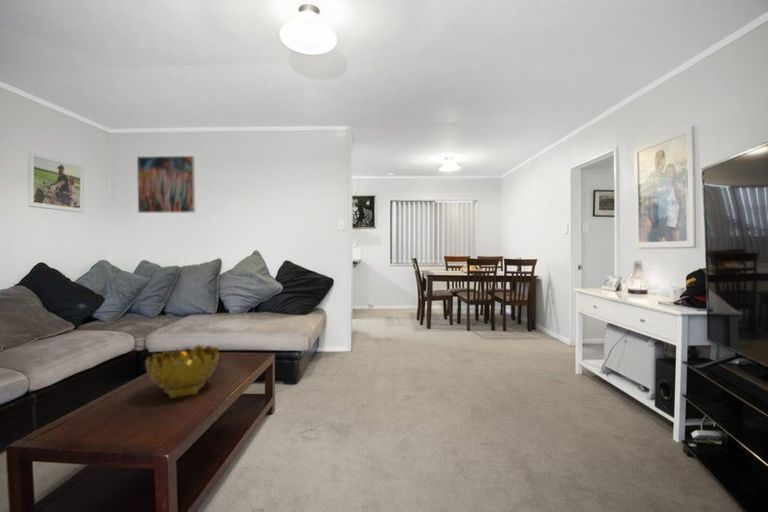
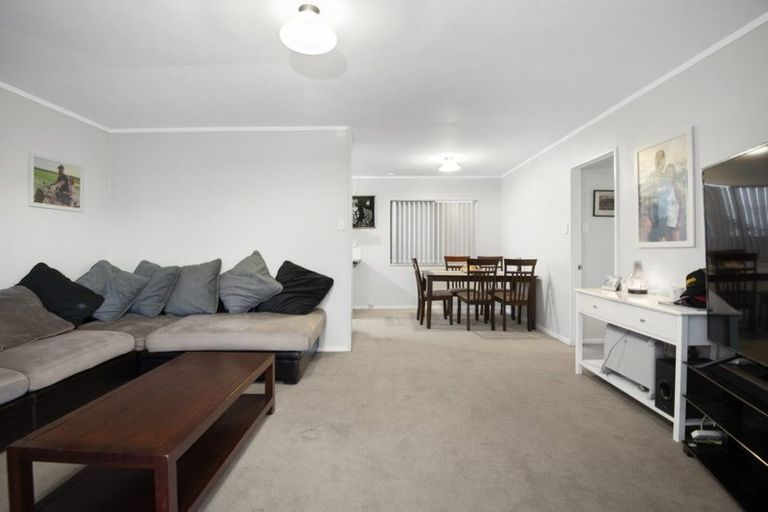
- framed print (166, 184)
- decorative bowl (184, 370)
